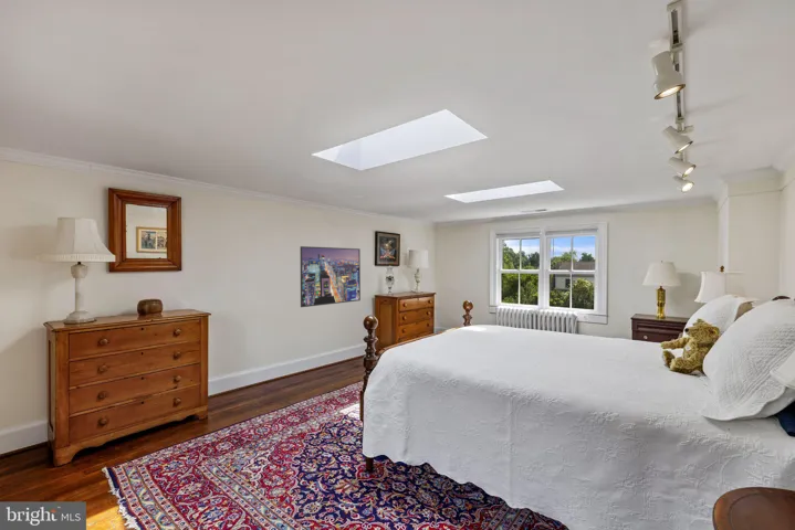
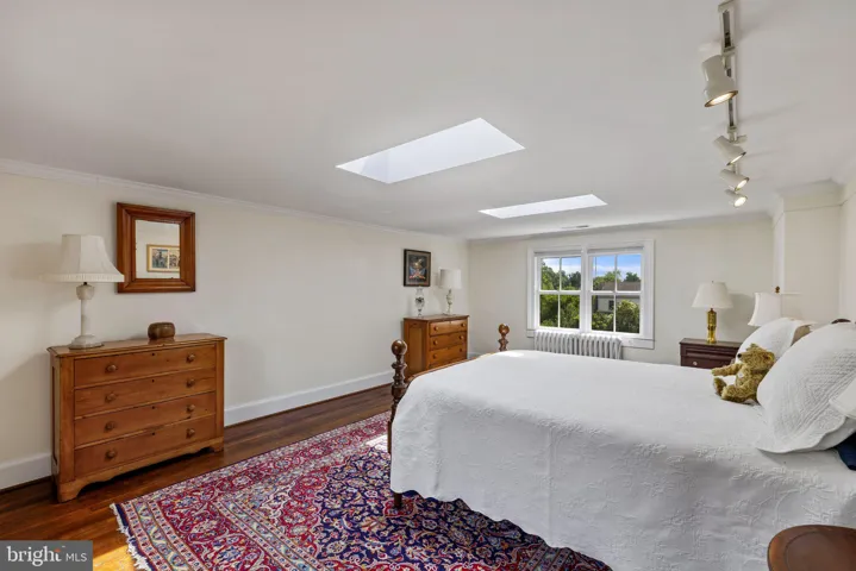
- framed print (332, 275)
